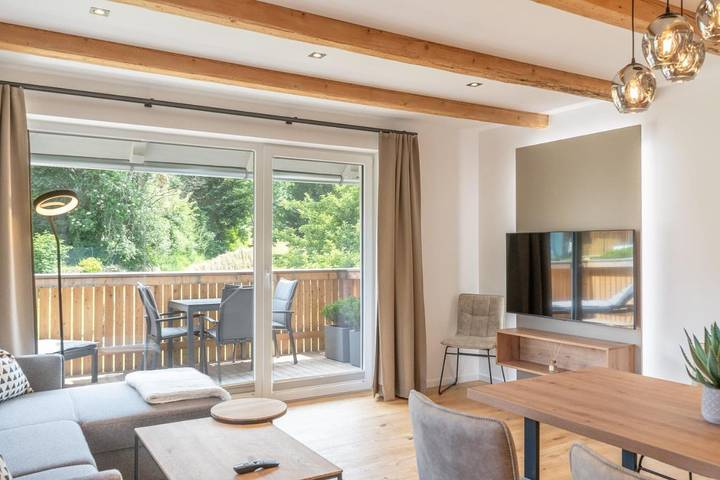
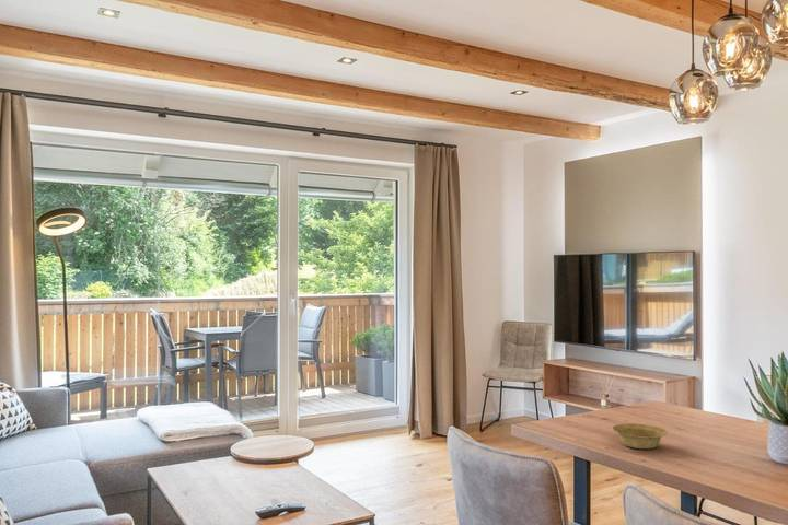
+ bowl (639, 438)
